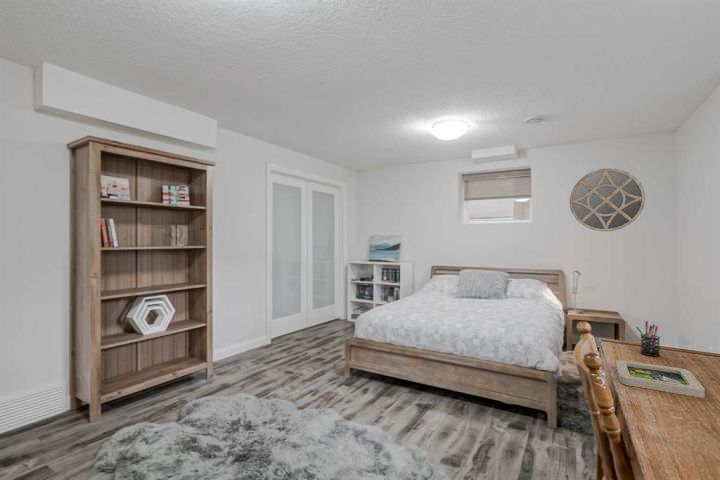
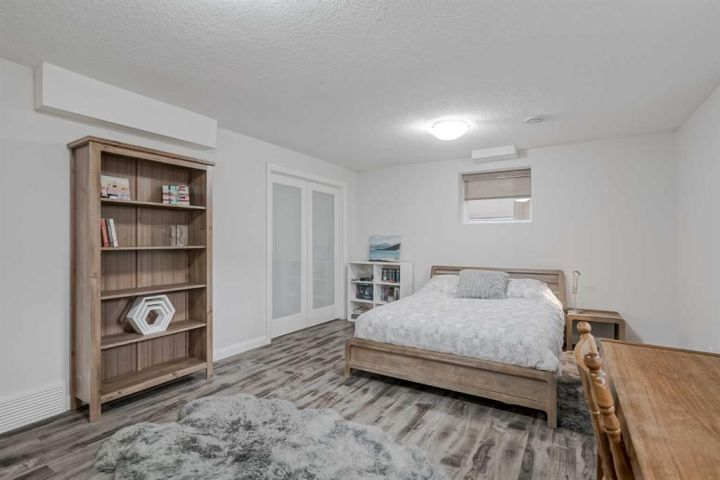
- home mirror (605, 200)
- pen holder (647, 338)
- picture frame (655, 376)
